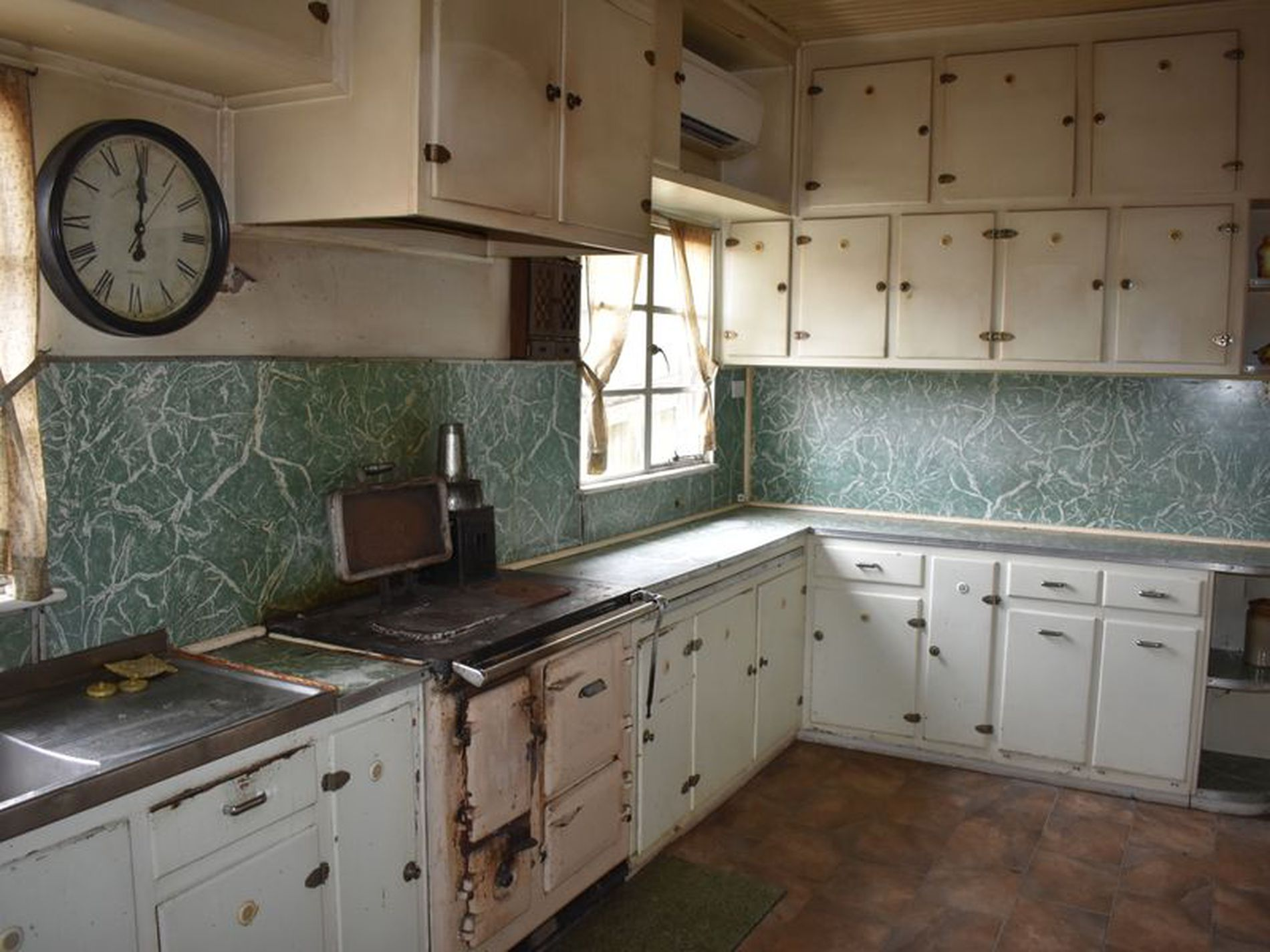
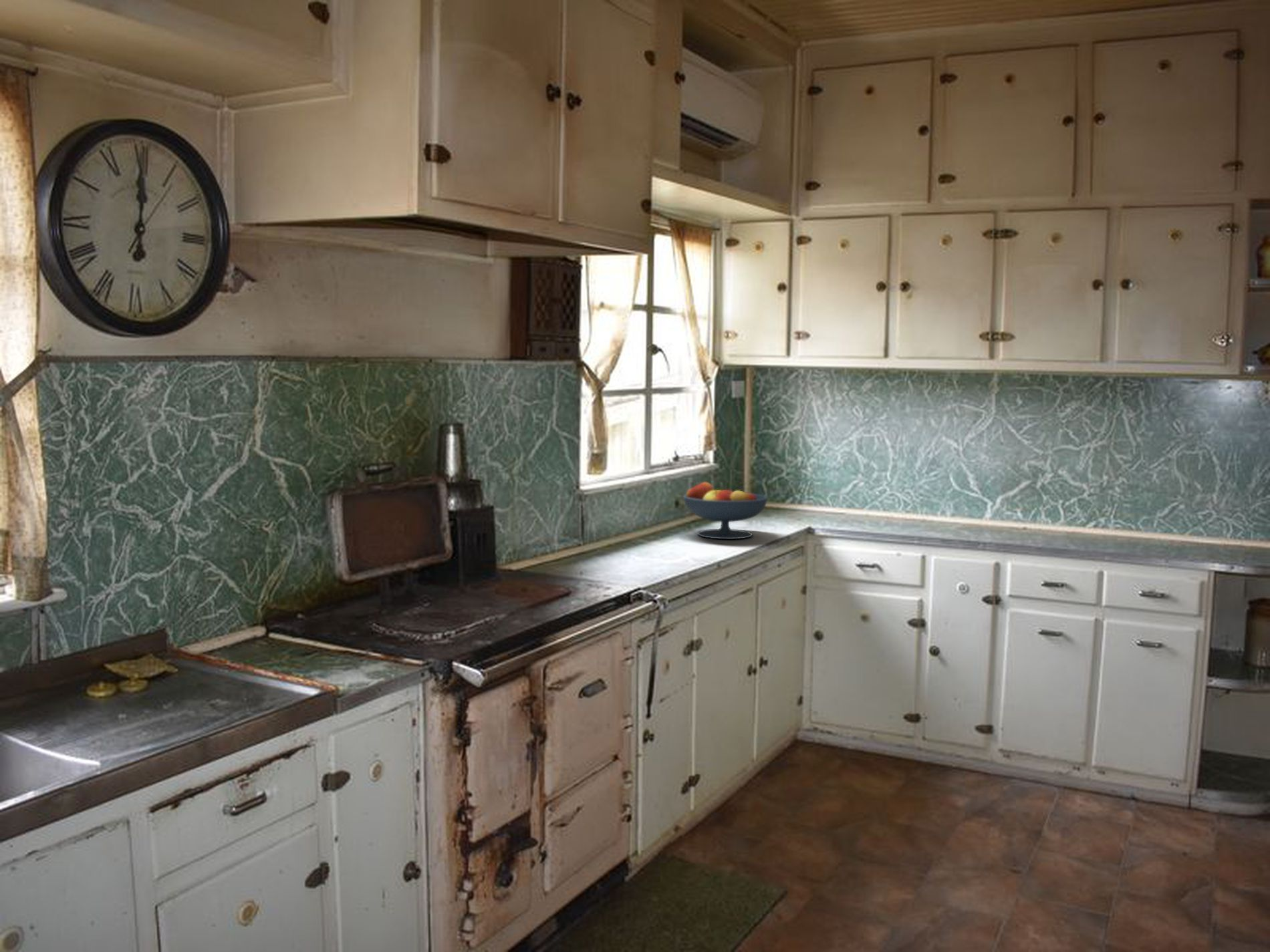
+ fruit bowl (725, 508)
